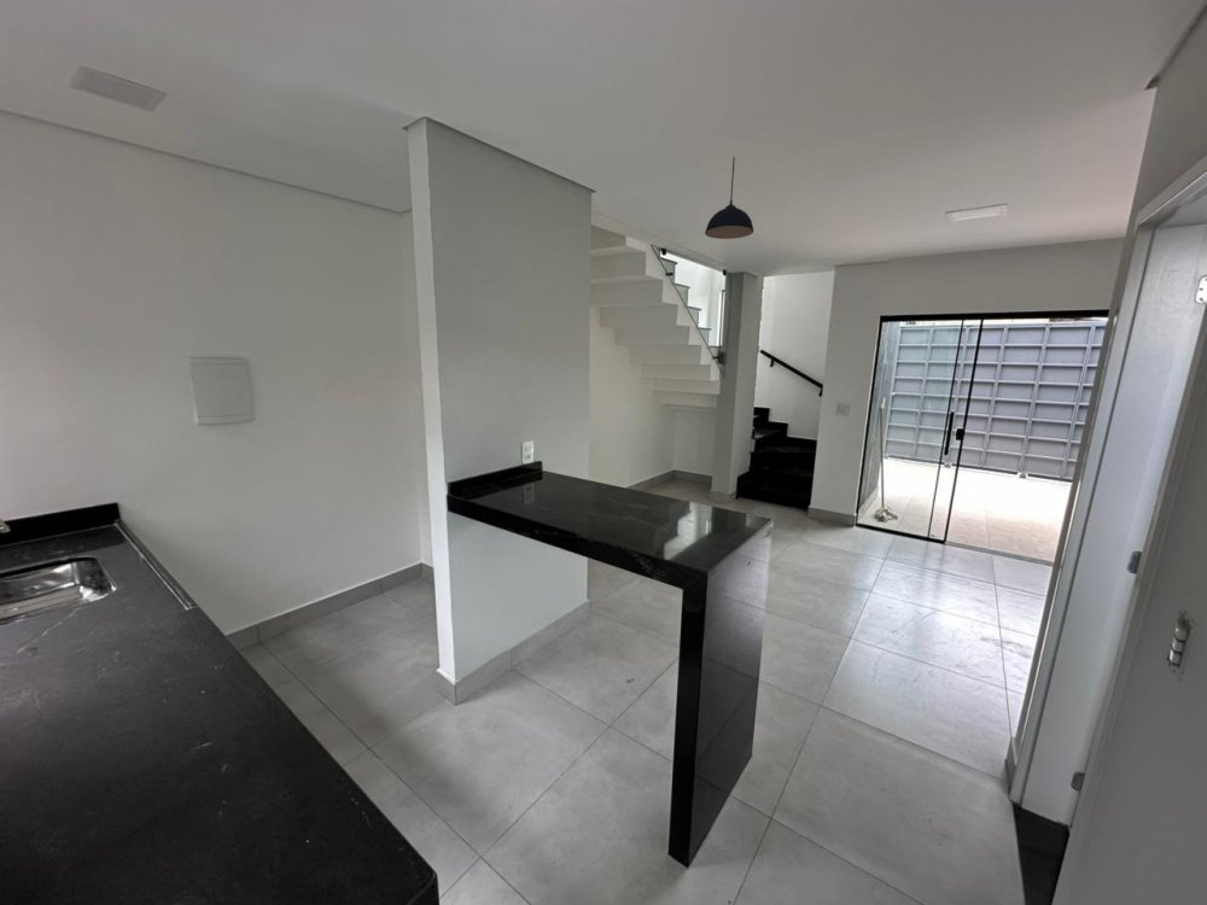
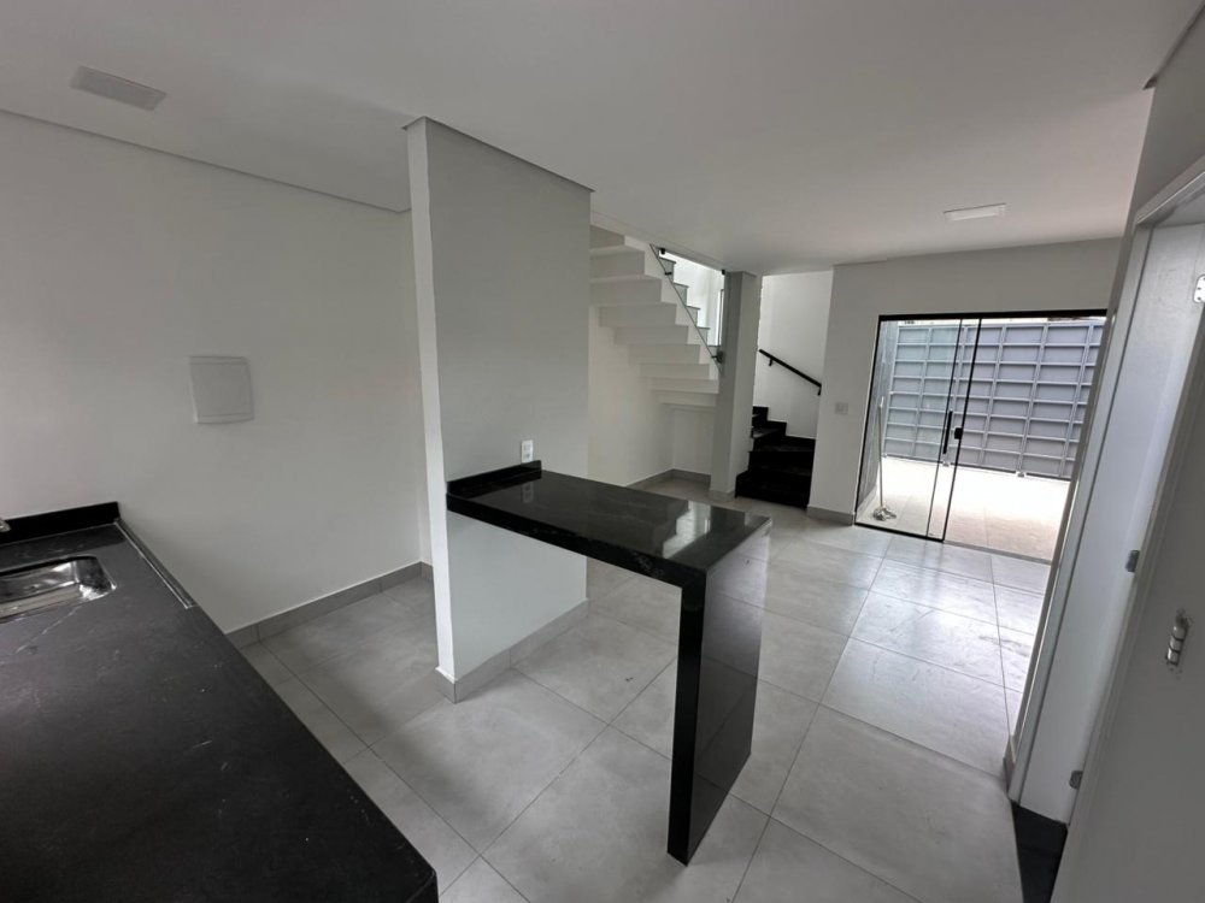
- pendant light (731, 194)
